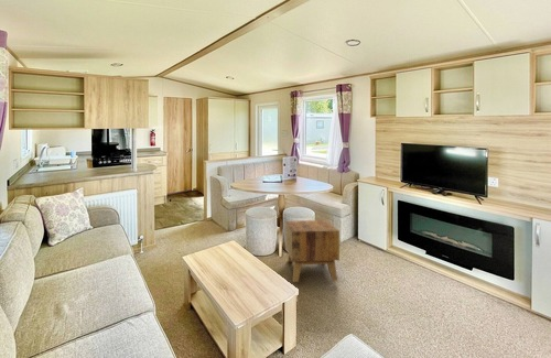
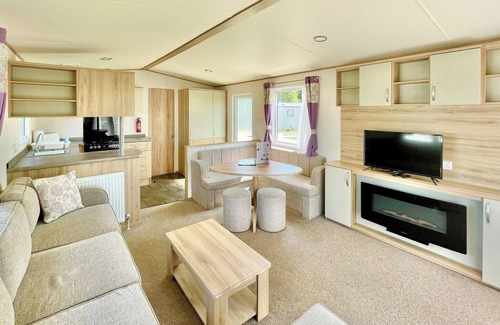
- side table (311, 248)
